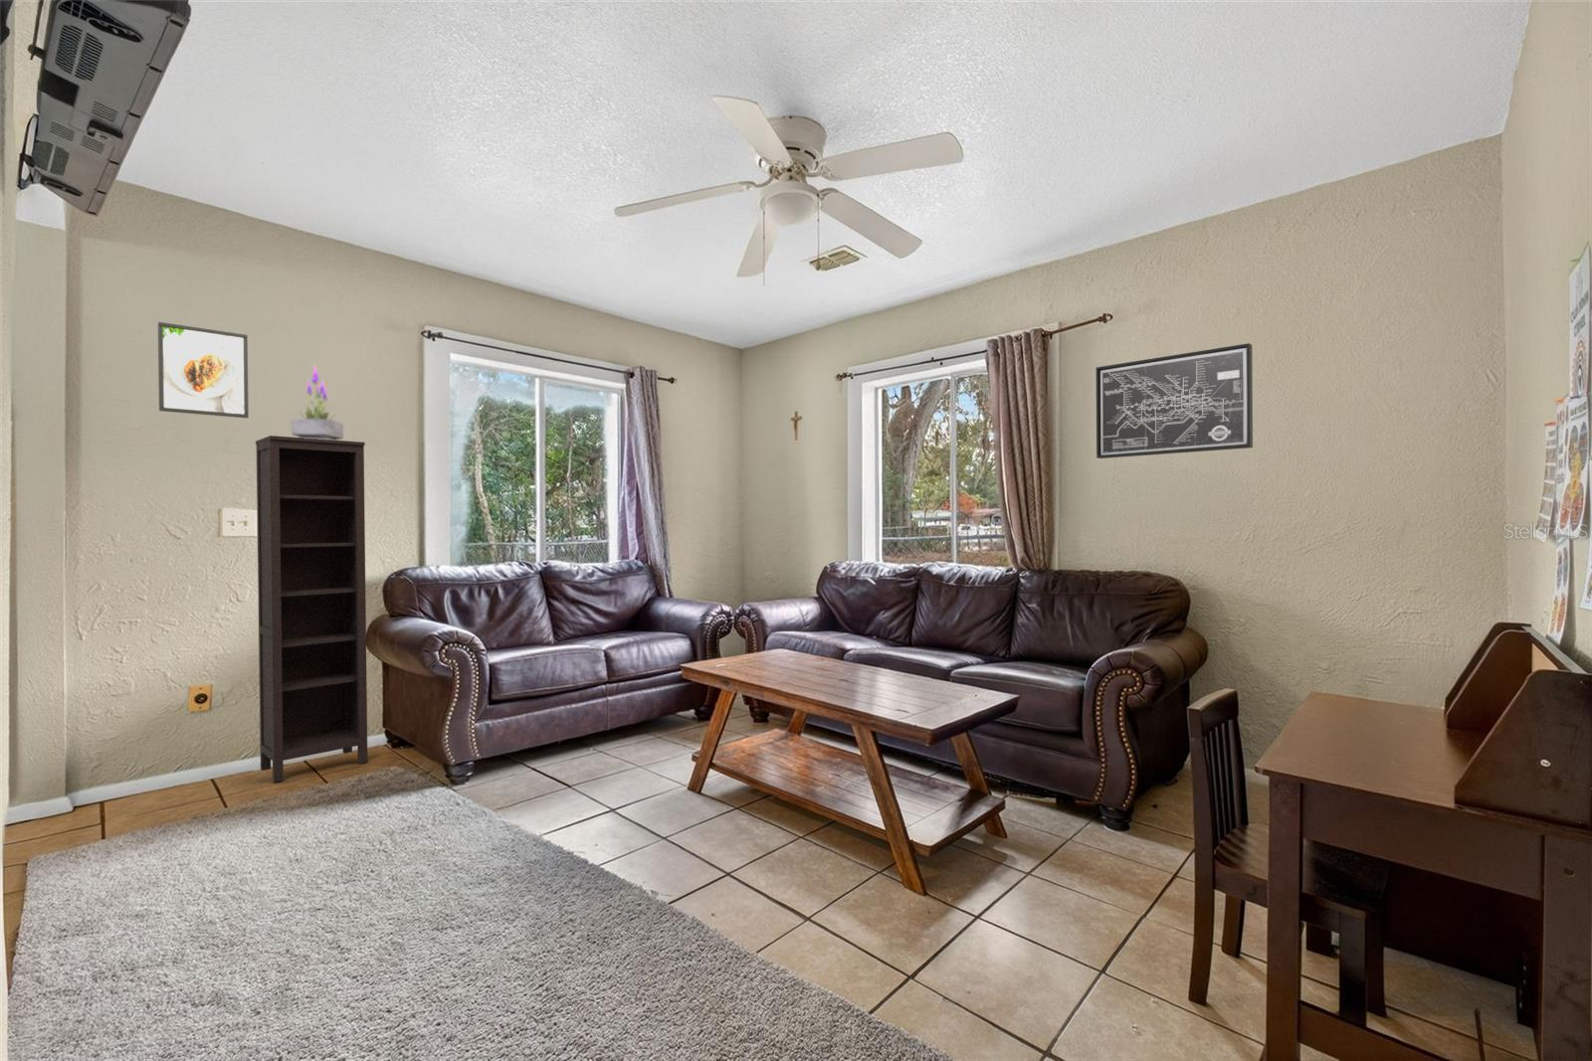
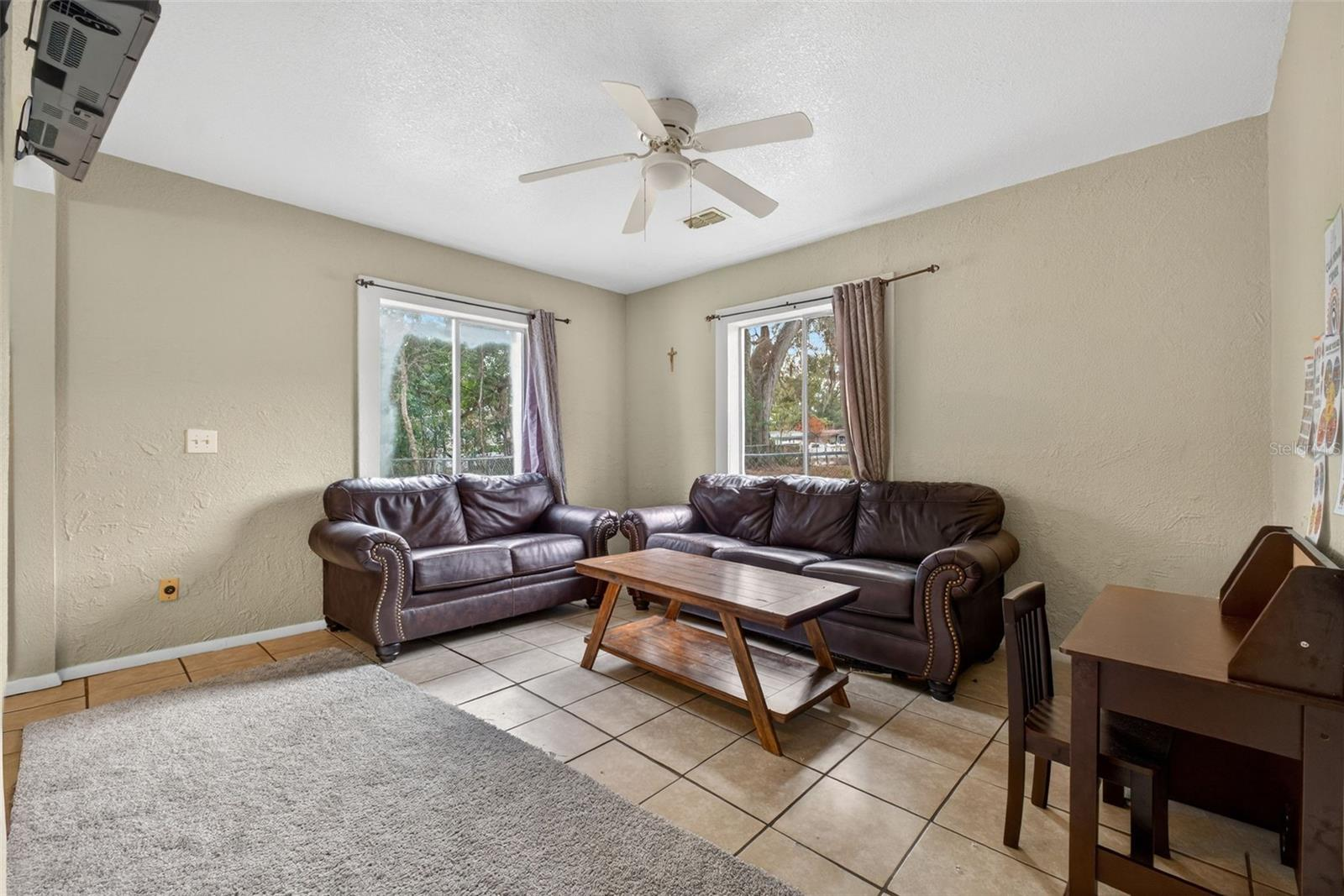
- wall art (1169, 405)
- potted plant (317, 401)
- bookcase (313, 604)
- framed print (204, 371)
